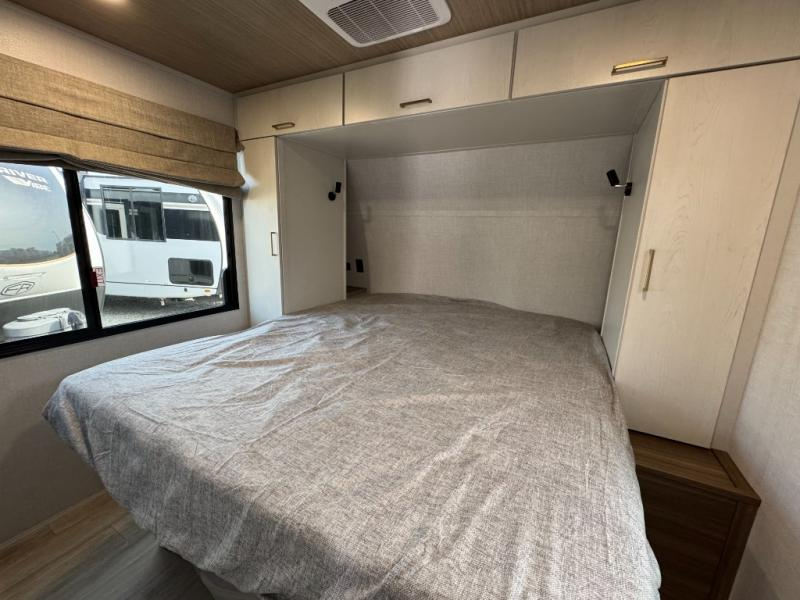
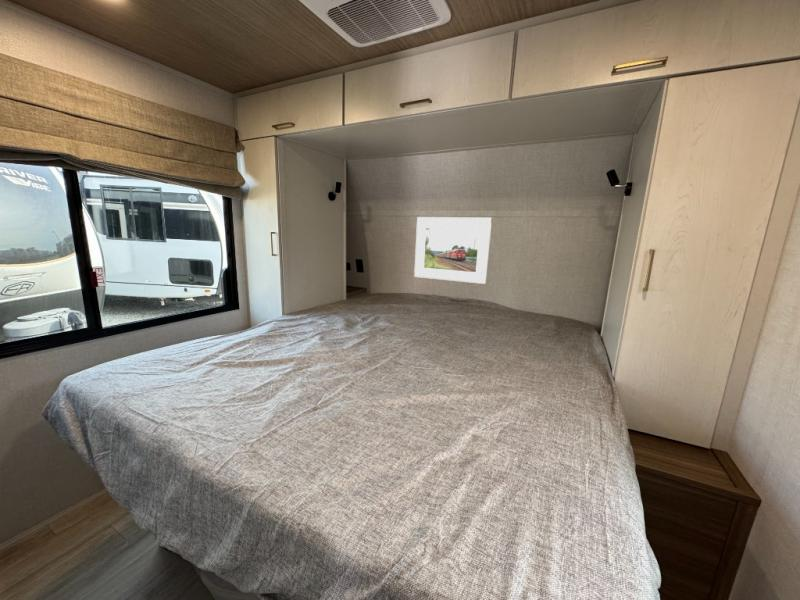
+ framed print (450, 249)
